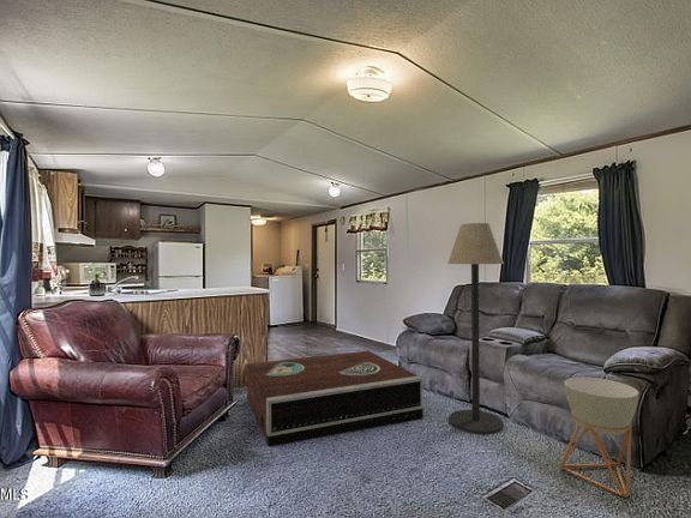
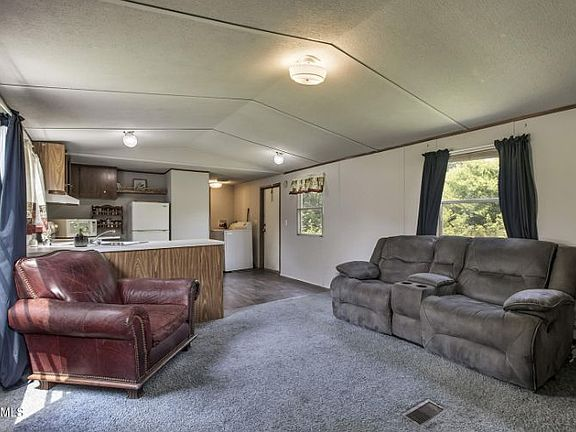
- stereo (329, 389)
- floor lamp (475, 323)
- planter (600, 430)
